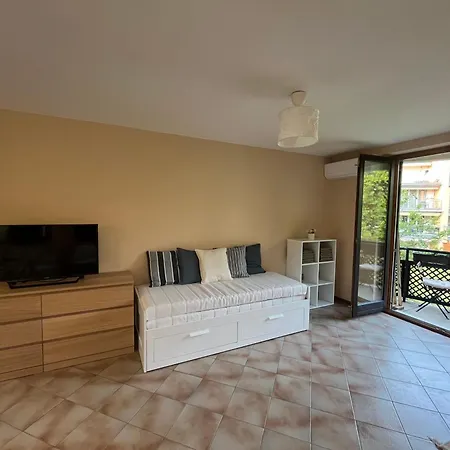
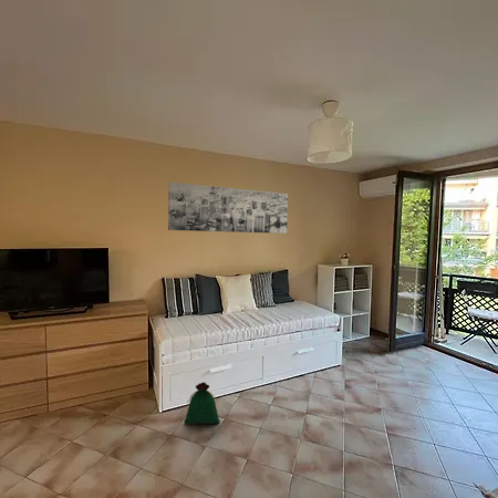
+ wall art (234, 210)
+ bag (201, 403)
